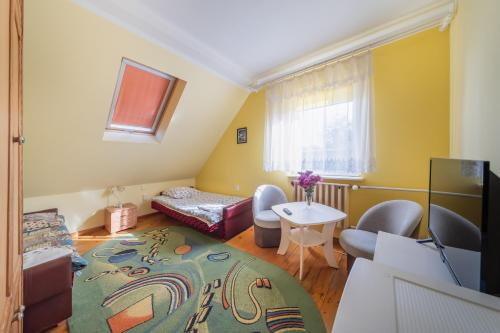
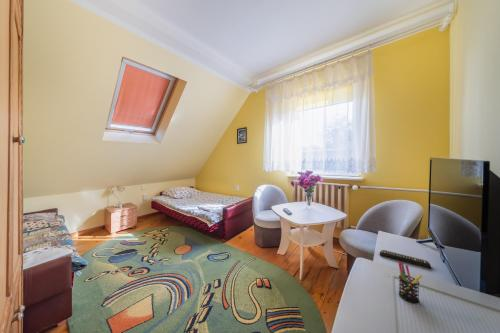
+ remote control (403, 258)
+ pen holder (406, 281)
